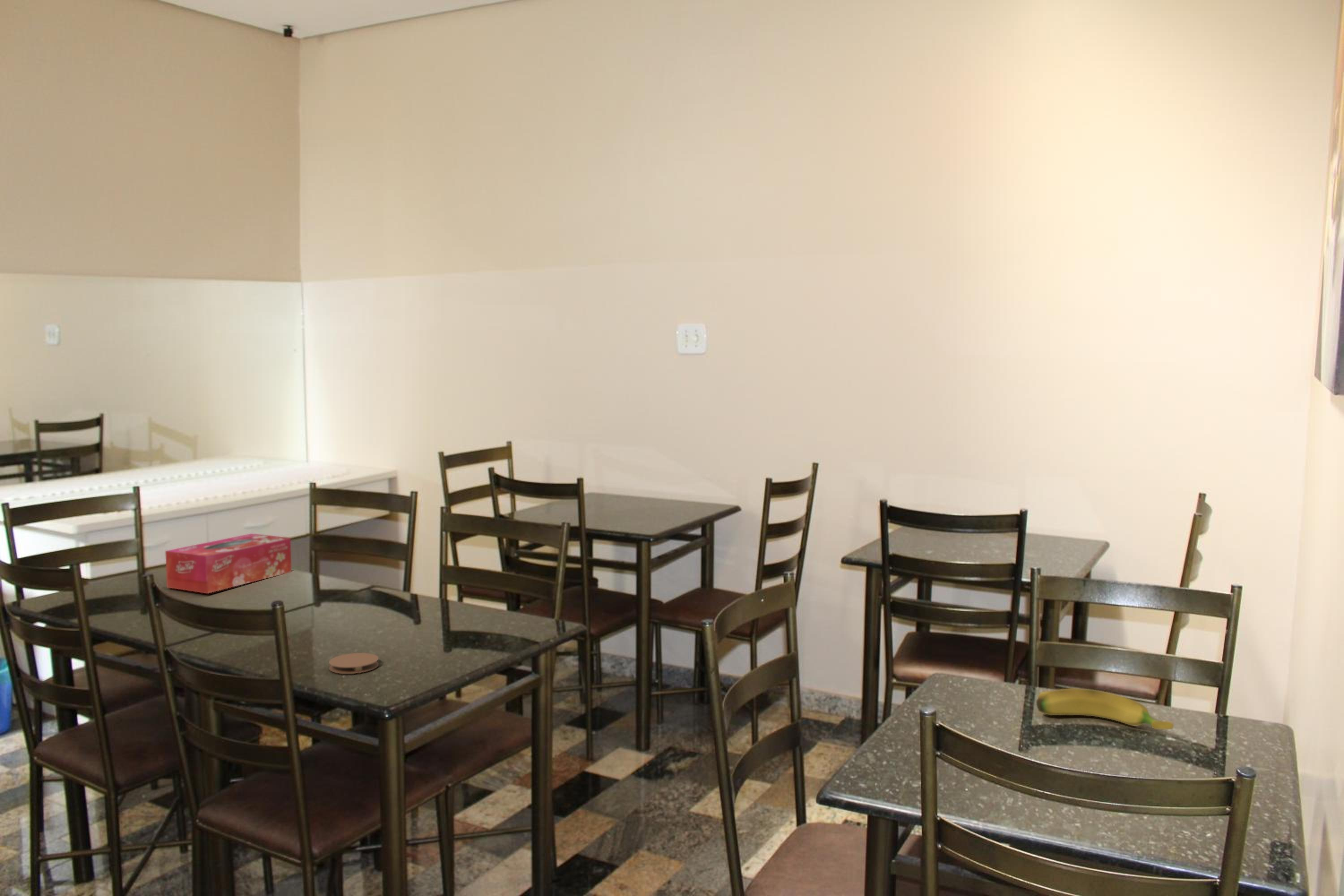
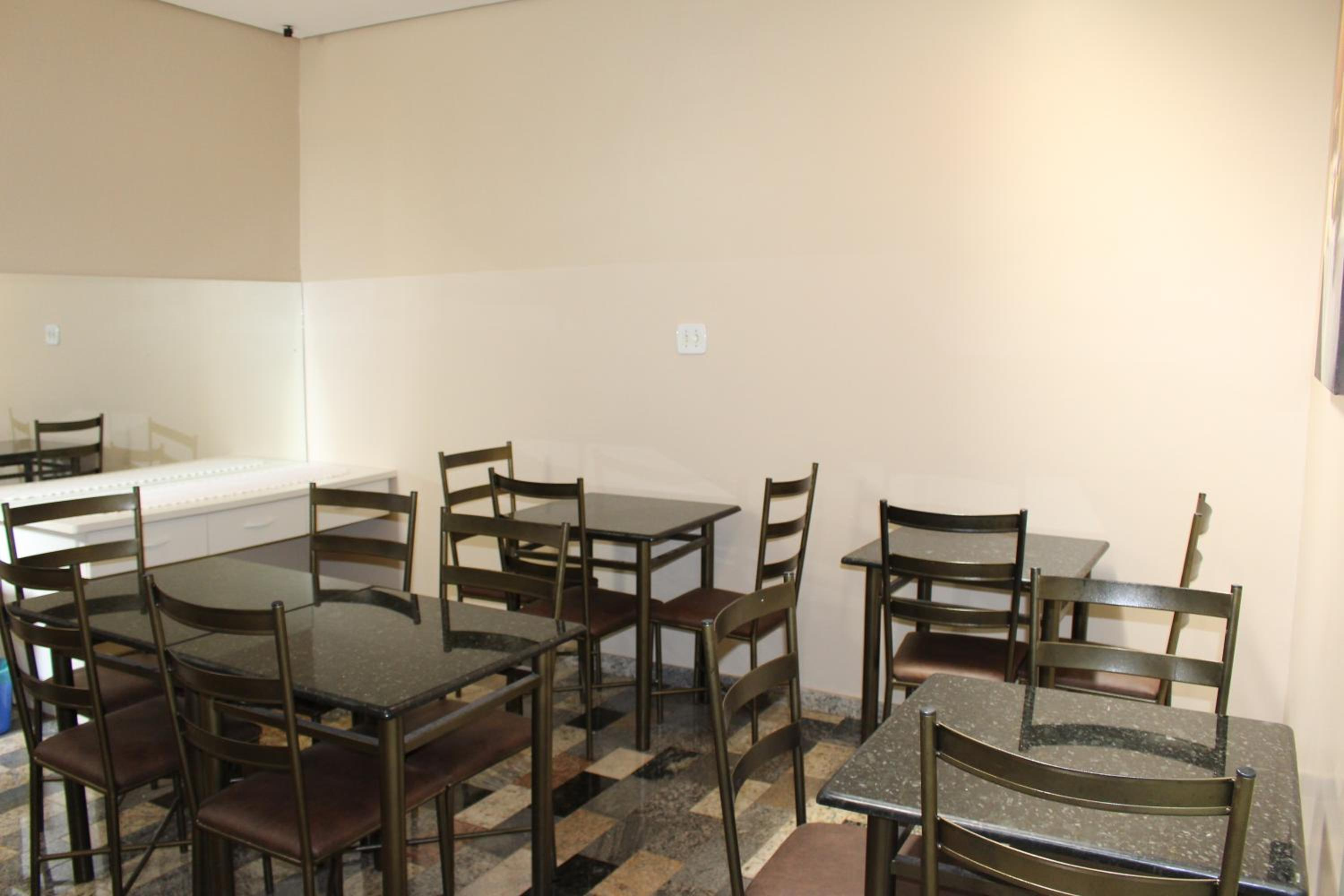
- coaster (354, 663)
- banana (1098, 711)
- tissue box (231, 562)
